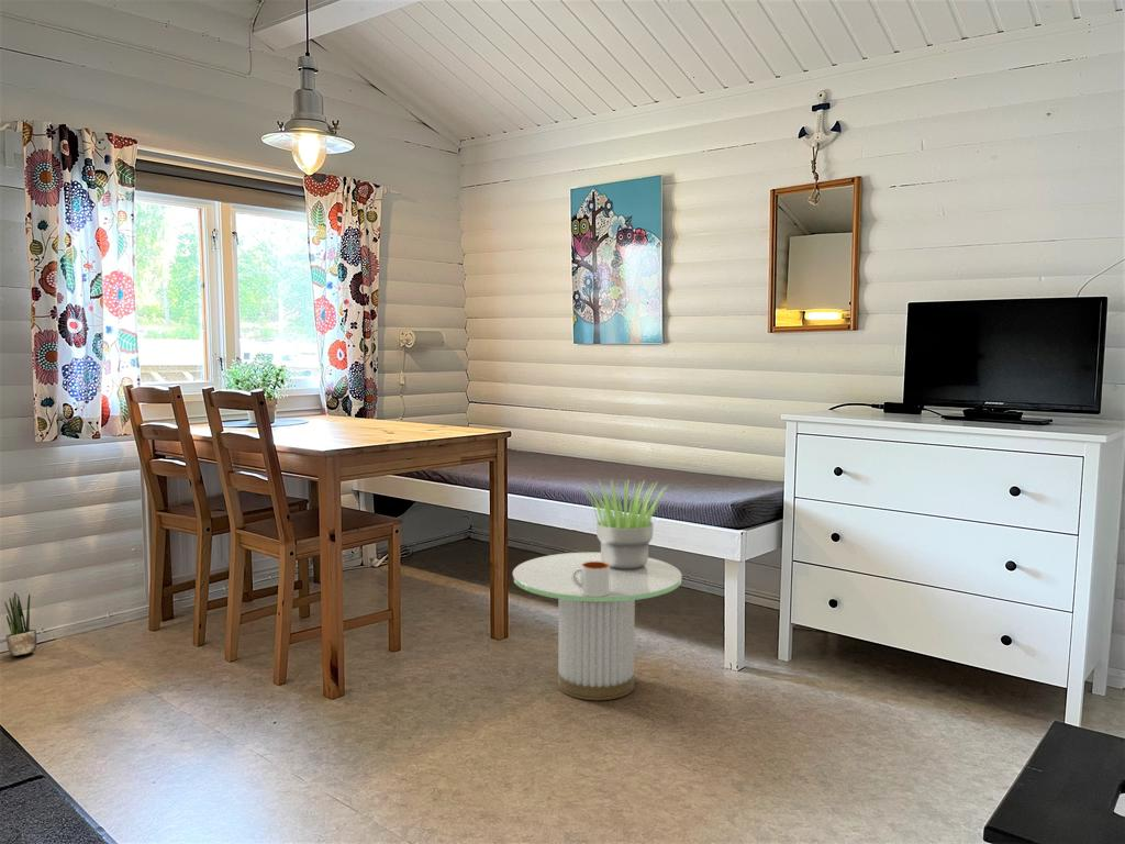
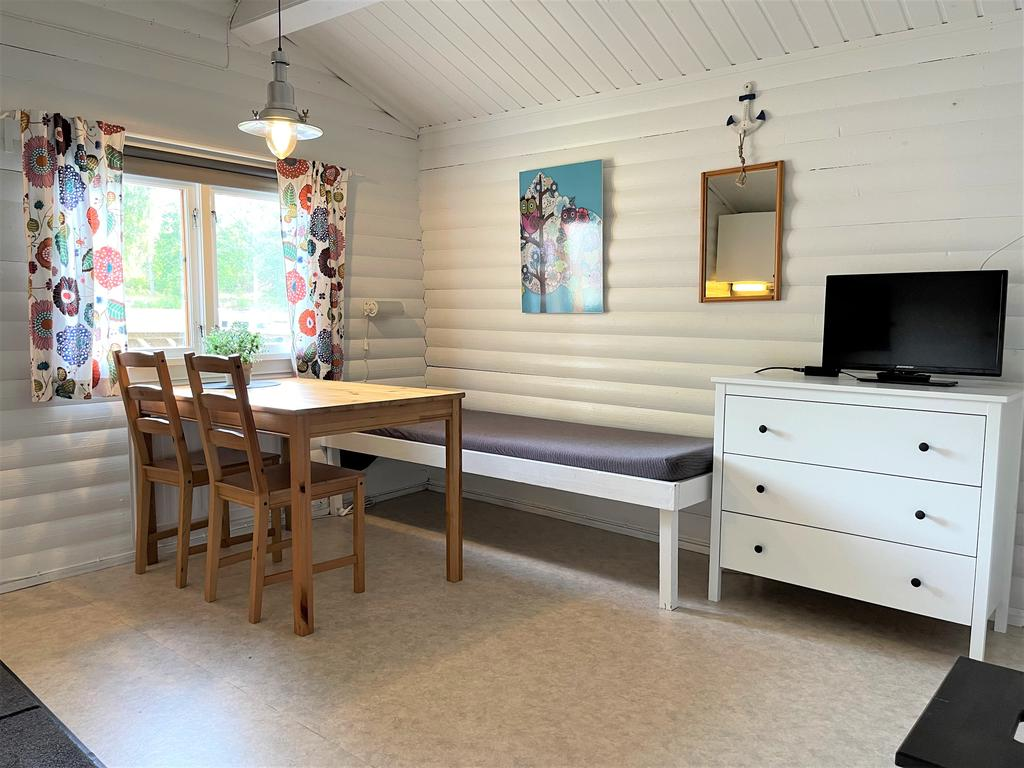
- side table (595, 629)
- potted plant (19, 622)
- potted plant (624, 524)
- mug (591, 578)
